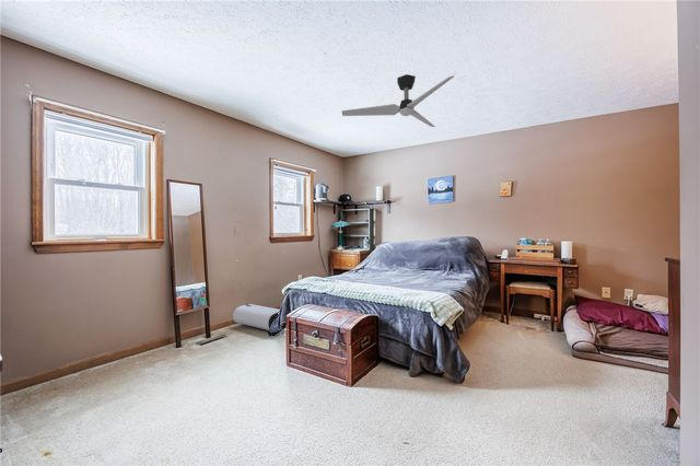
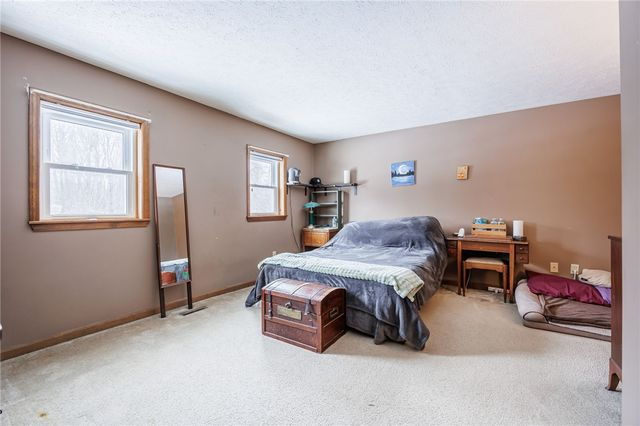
- air purifier (260, 316)
- ceiling fan (390, 104)
